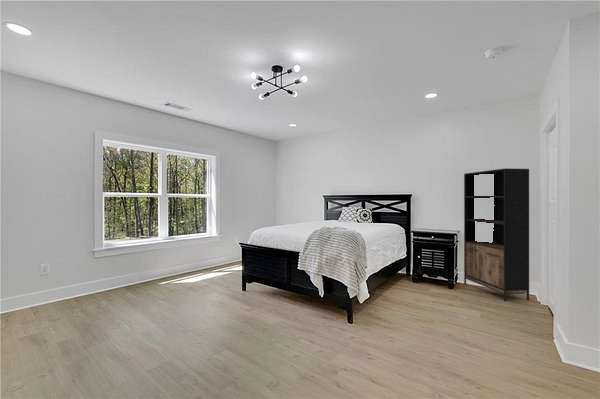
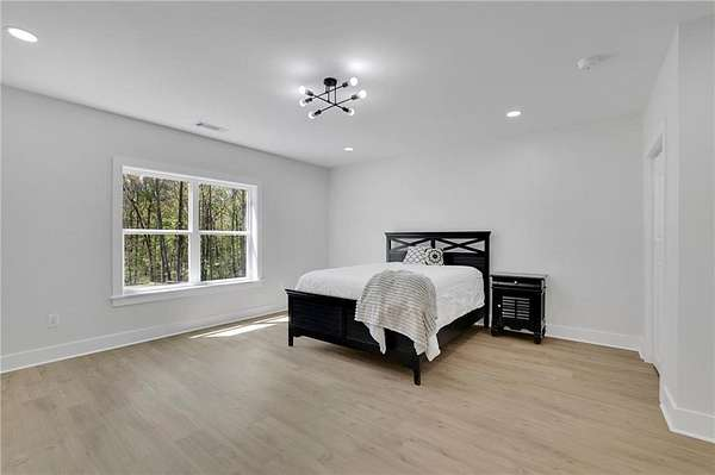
- bookshelf (493, 231)
